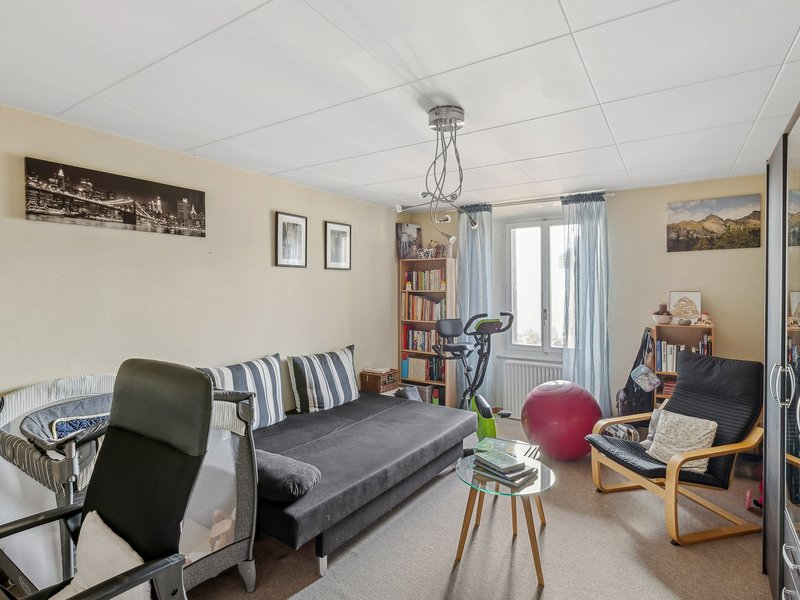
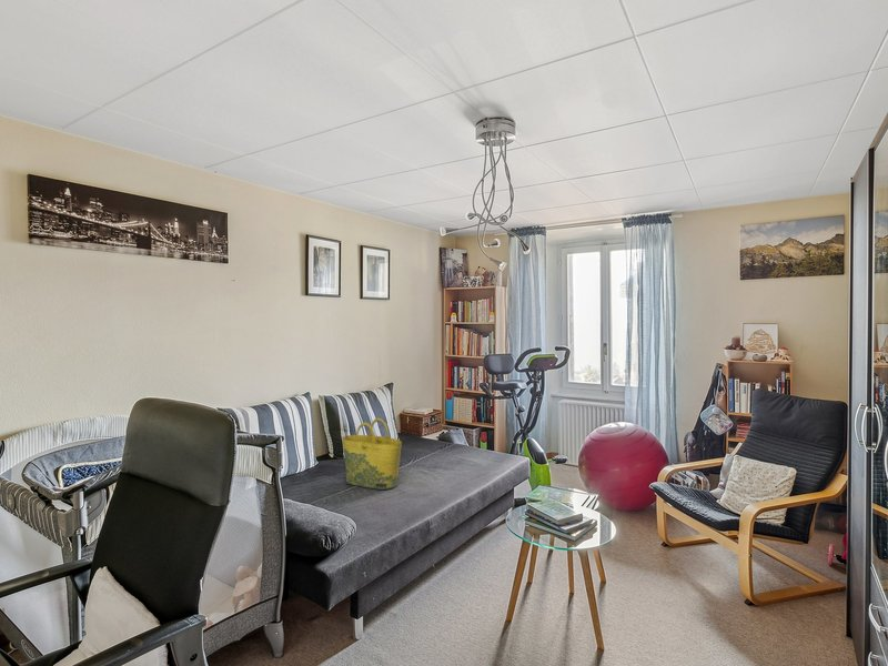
+ tote bag (372, 451)
